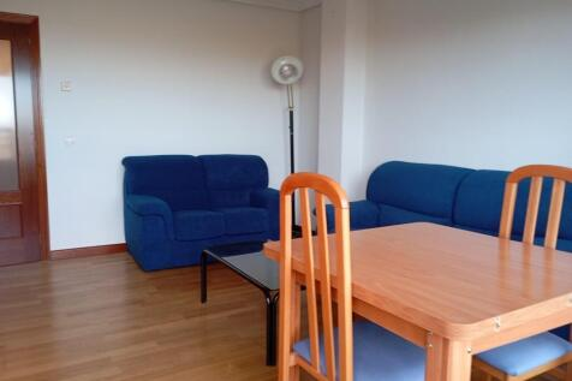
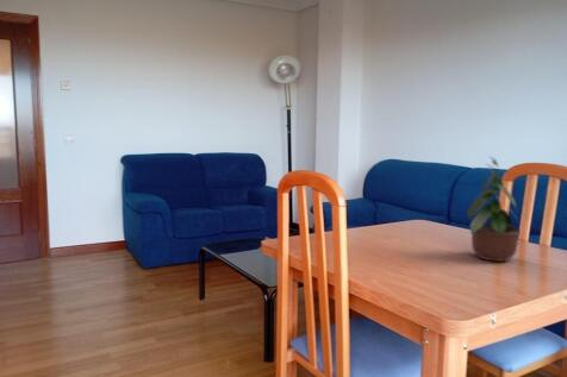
+ potted plant (493, 207)
